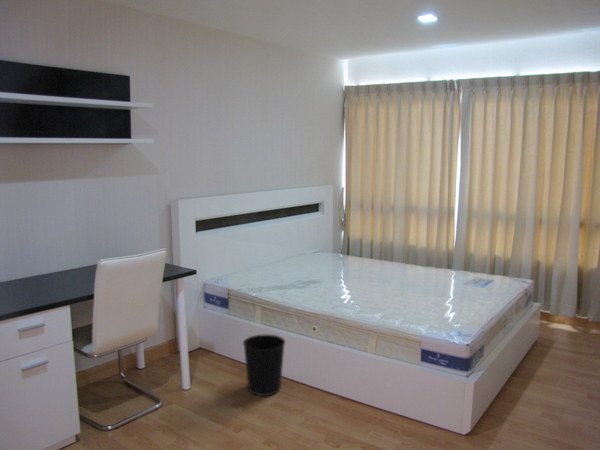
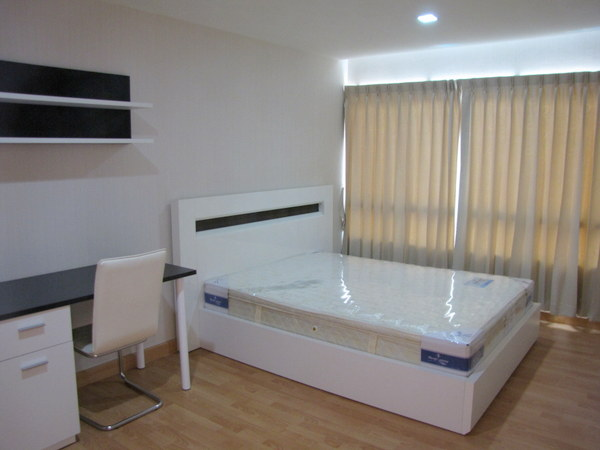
- wastebasket (264, 365)
